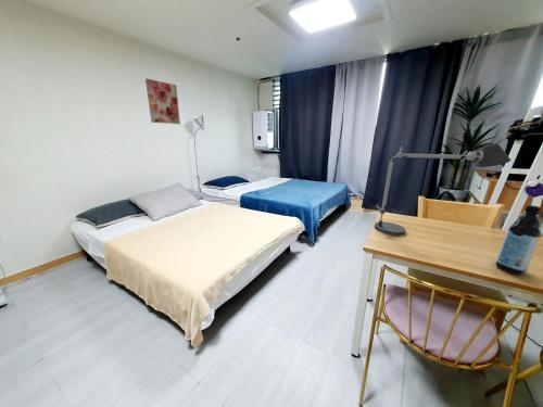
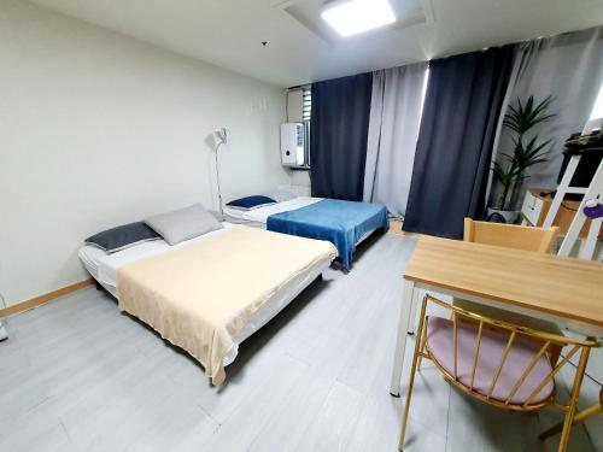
- water bottle (521, 239)
- desk lamp (434, 157)
- wall art (164, 103)
